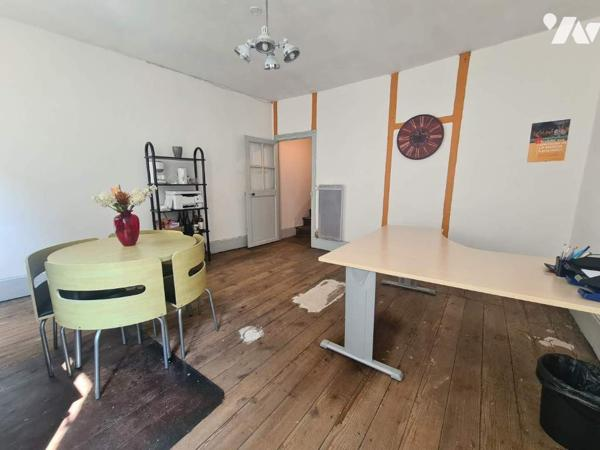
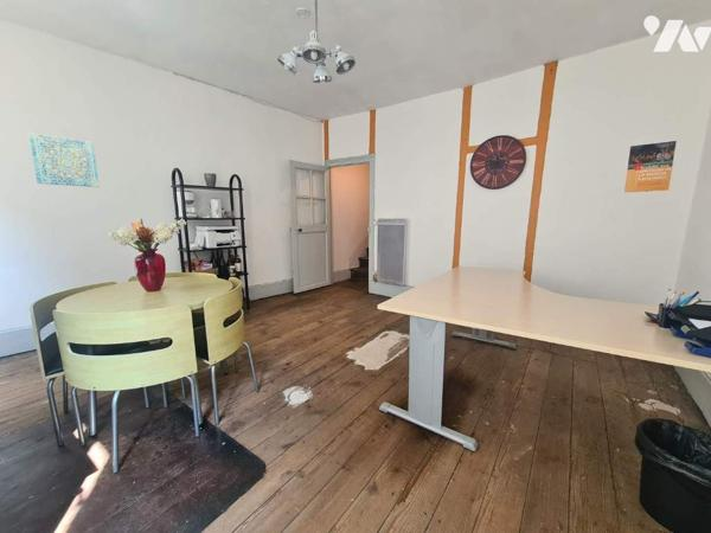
+ wall art (66, 161)
